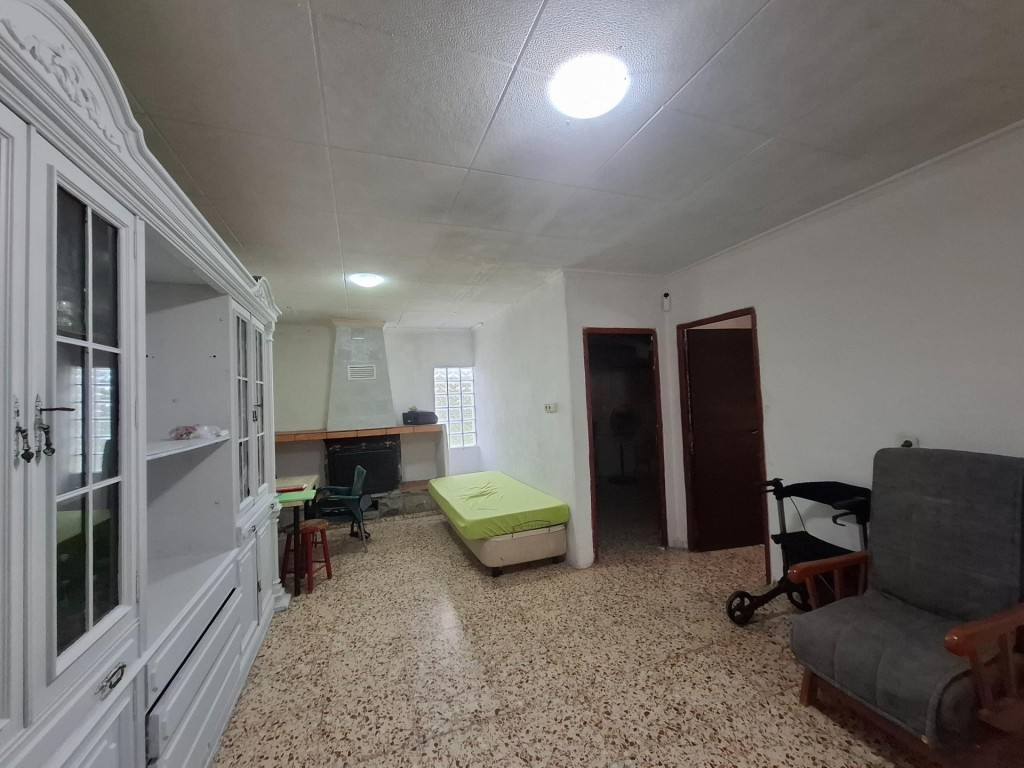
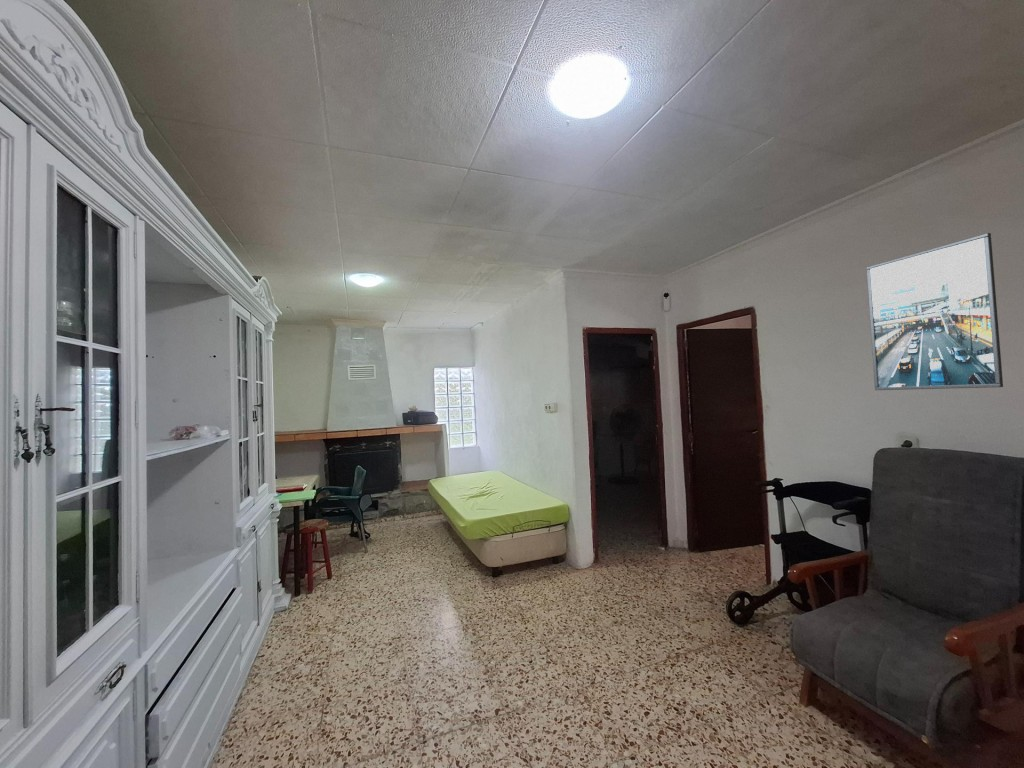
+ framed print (926, 319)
